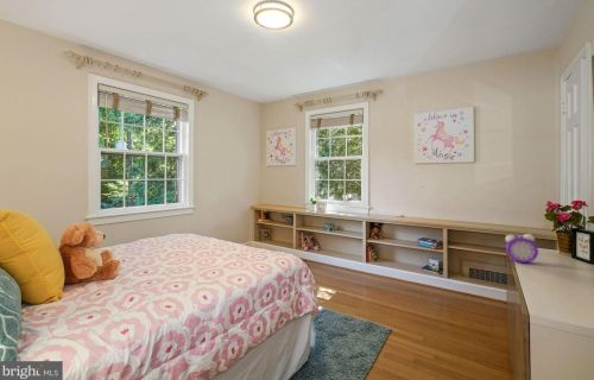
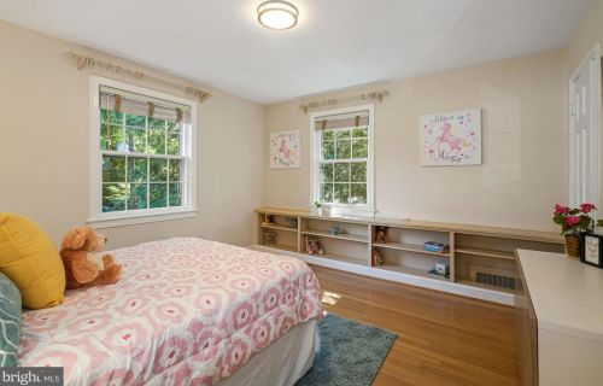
- alarm clock (520, 247)
